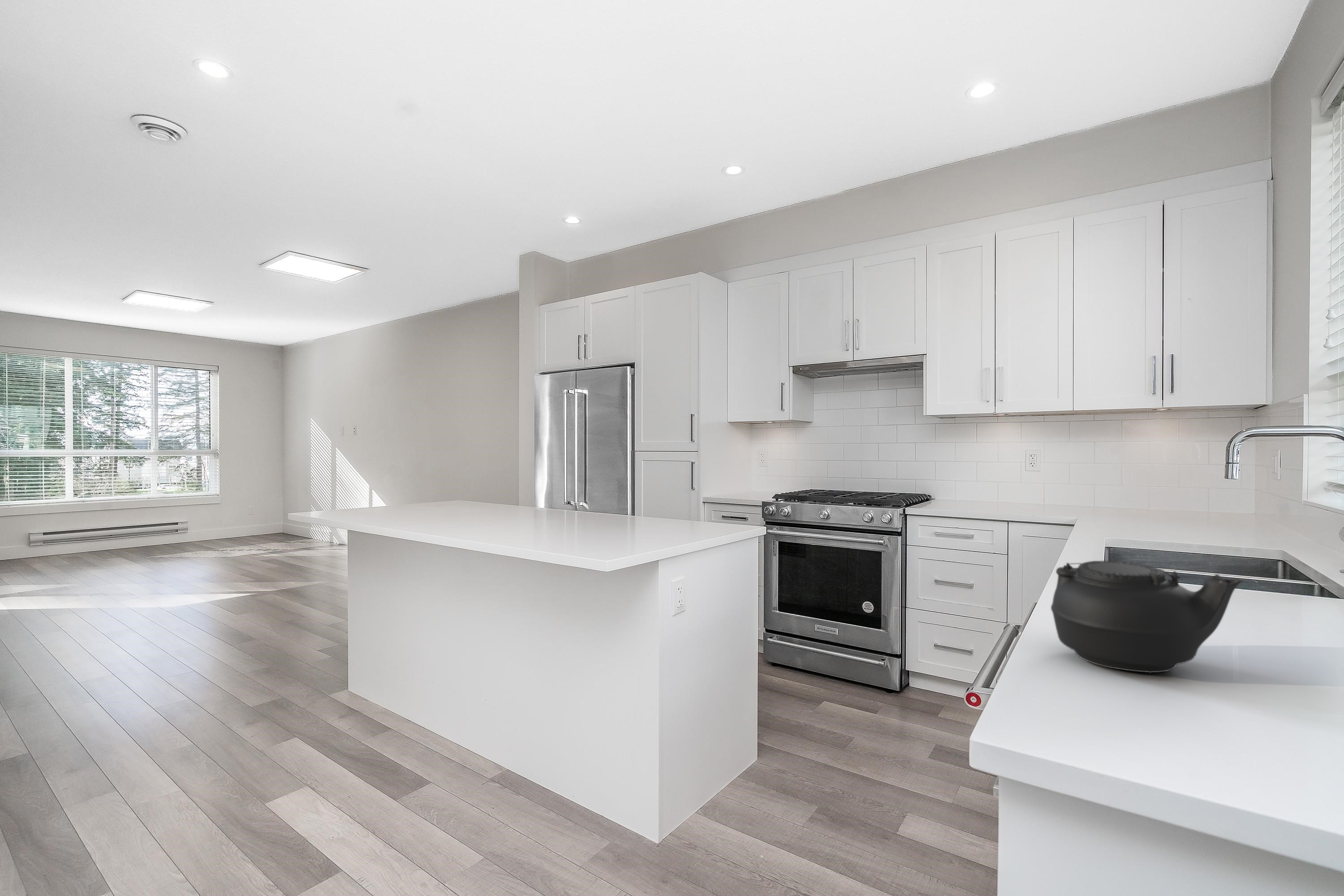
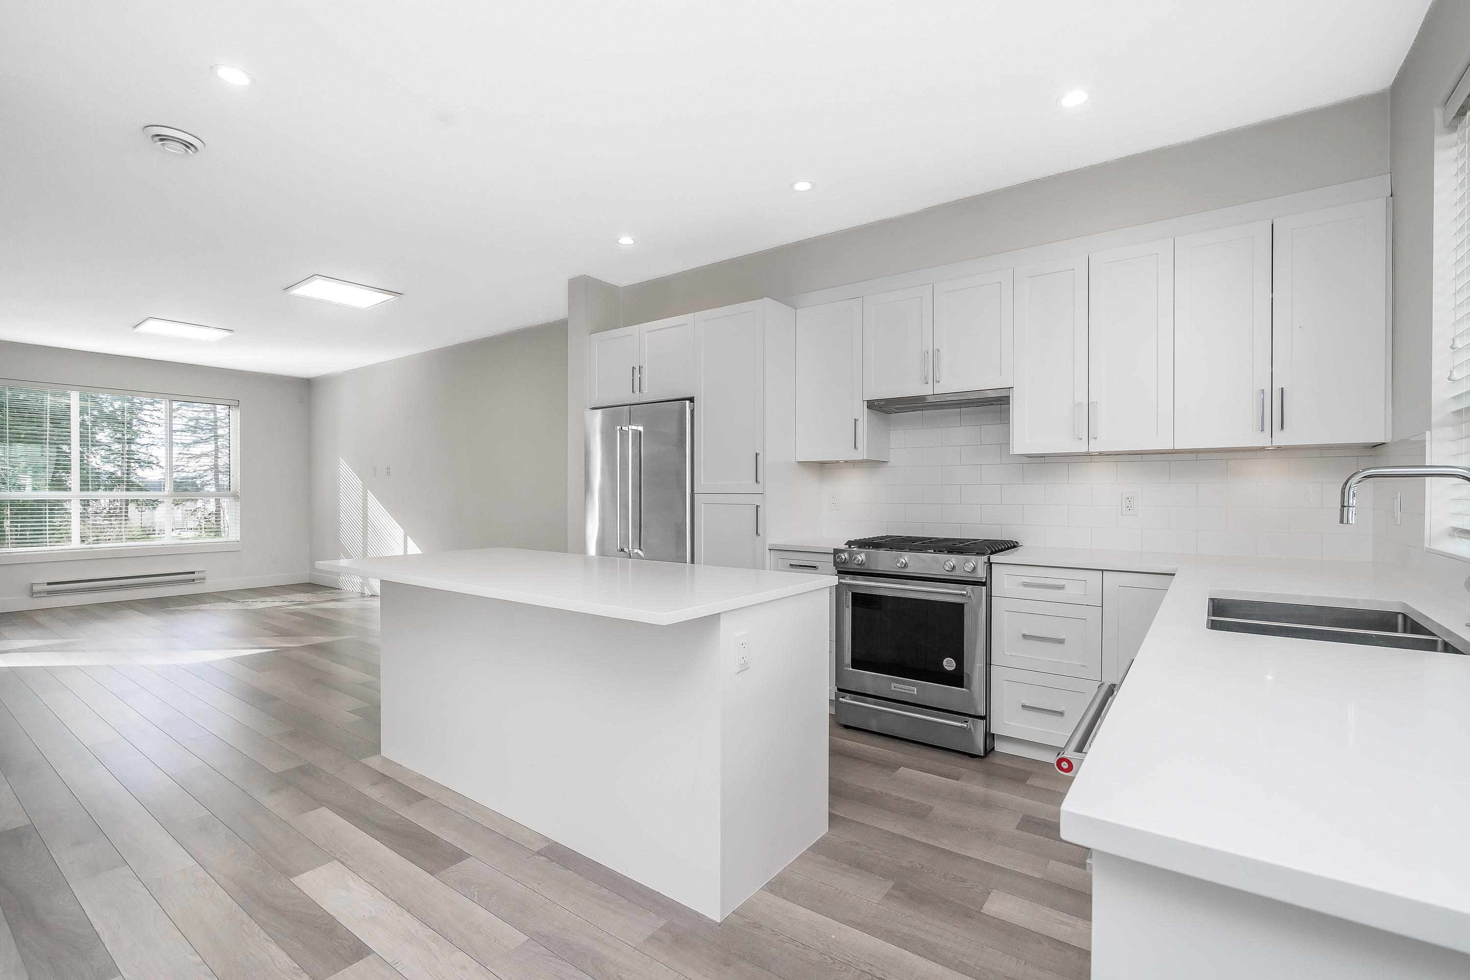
- teapot (1139, 615)
